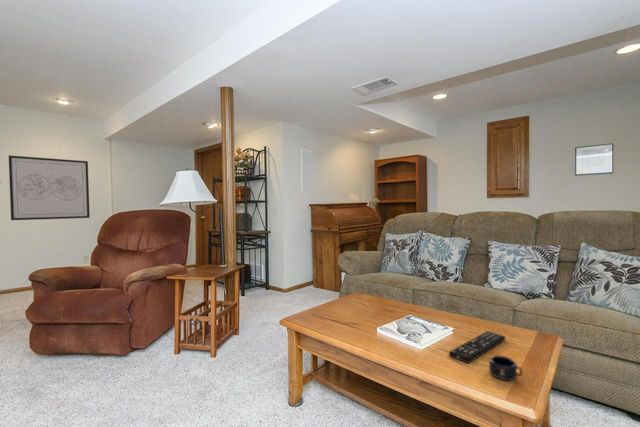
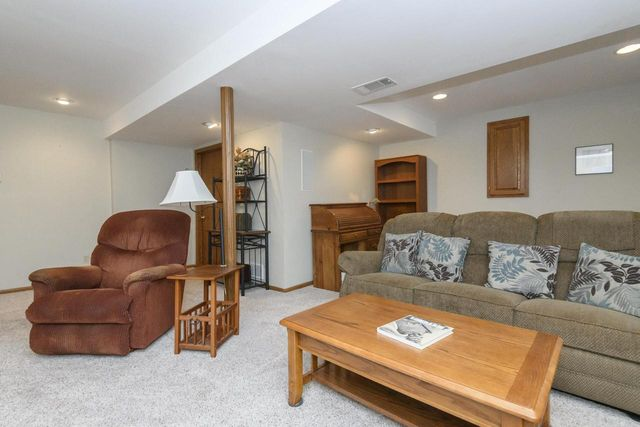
- wall art (51, 188)
- remote control (478, 345)
- mug (505, 368)
